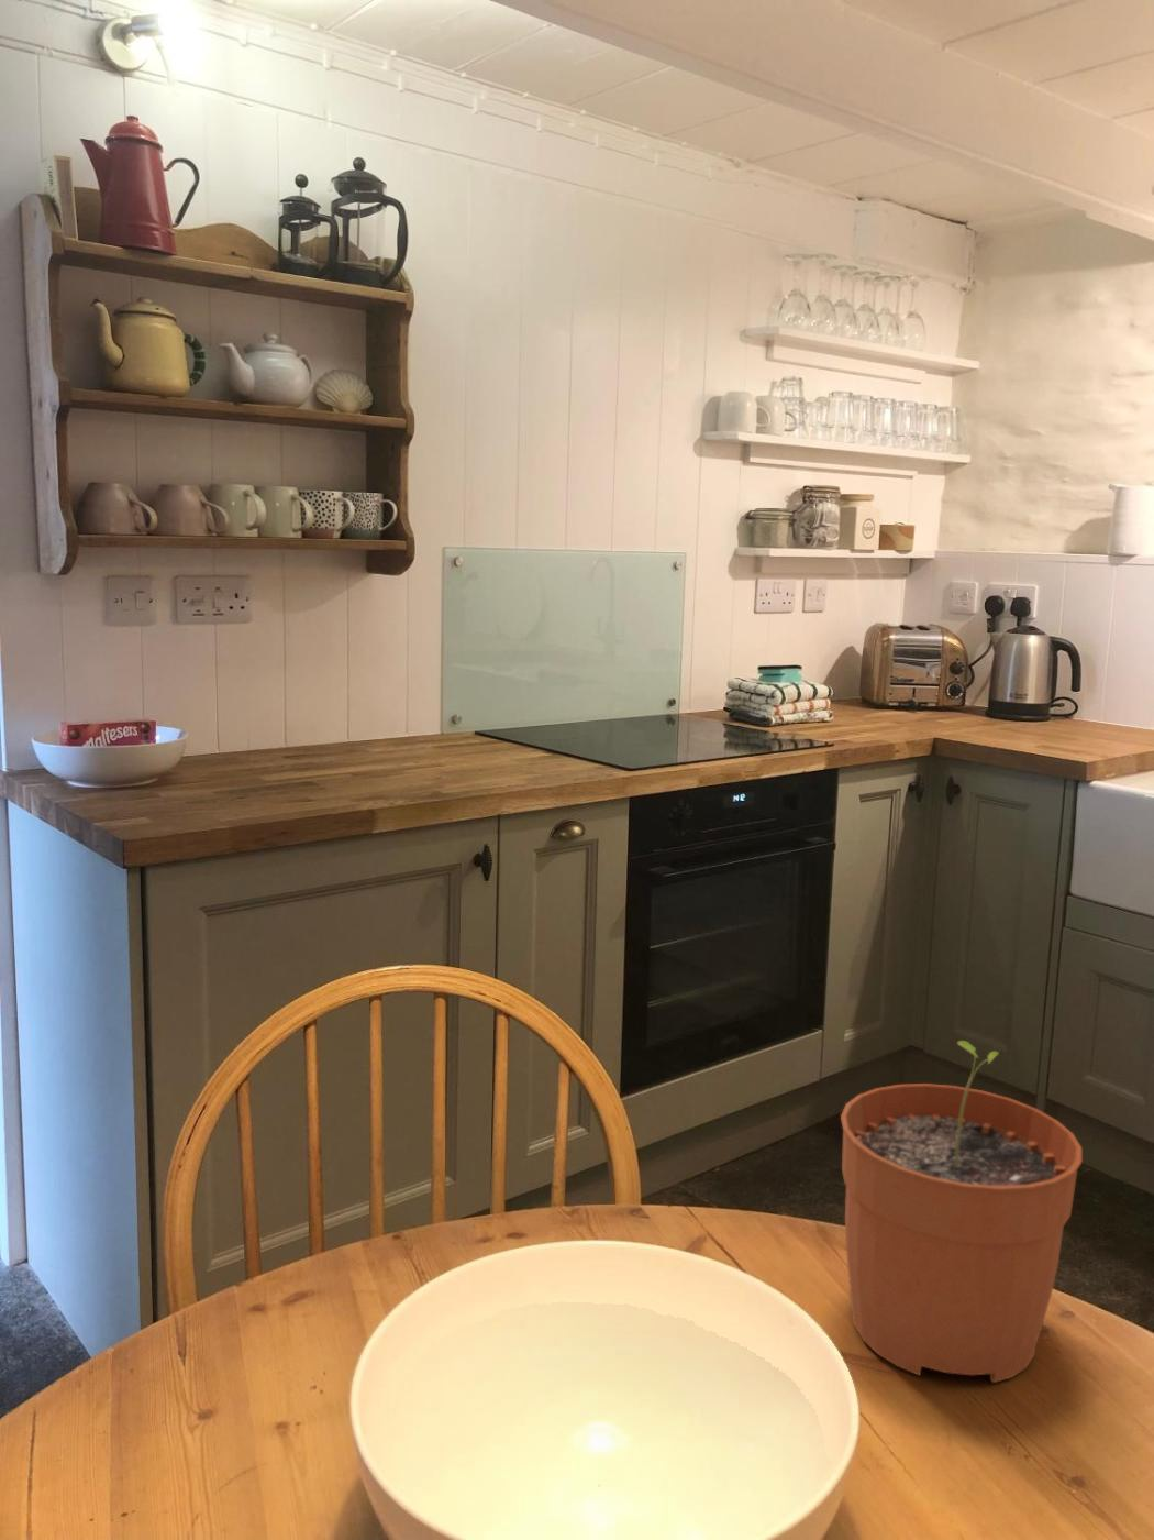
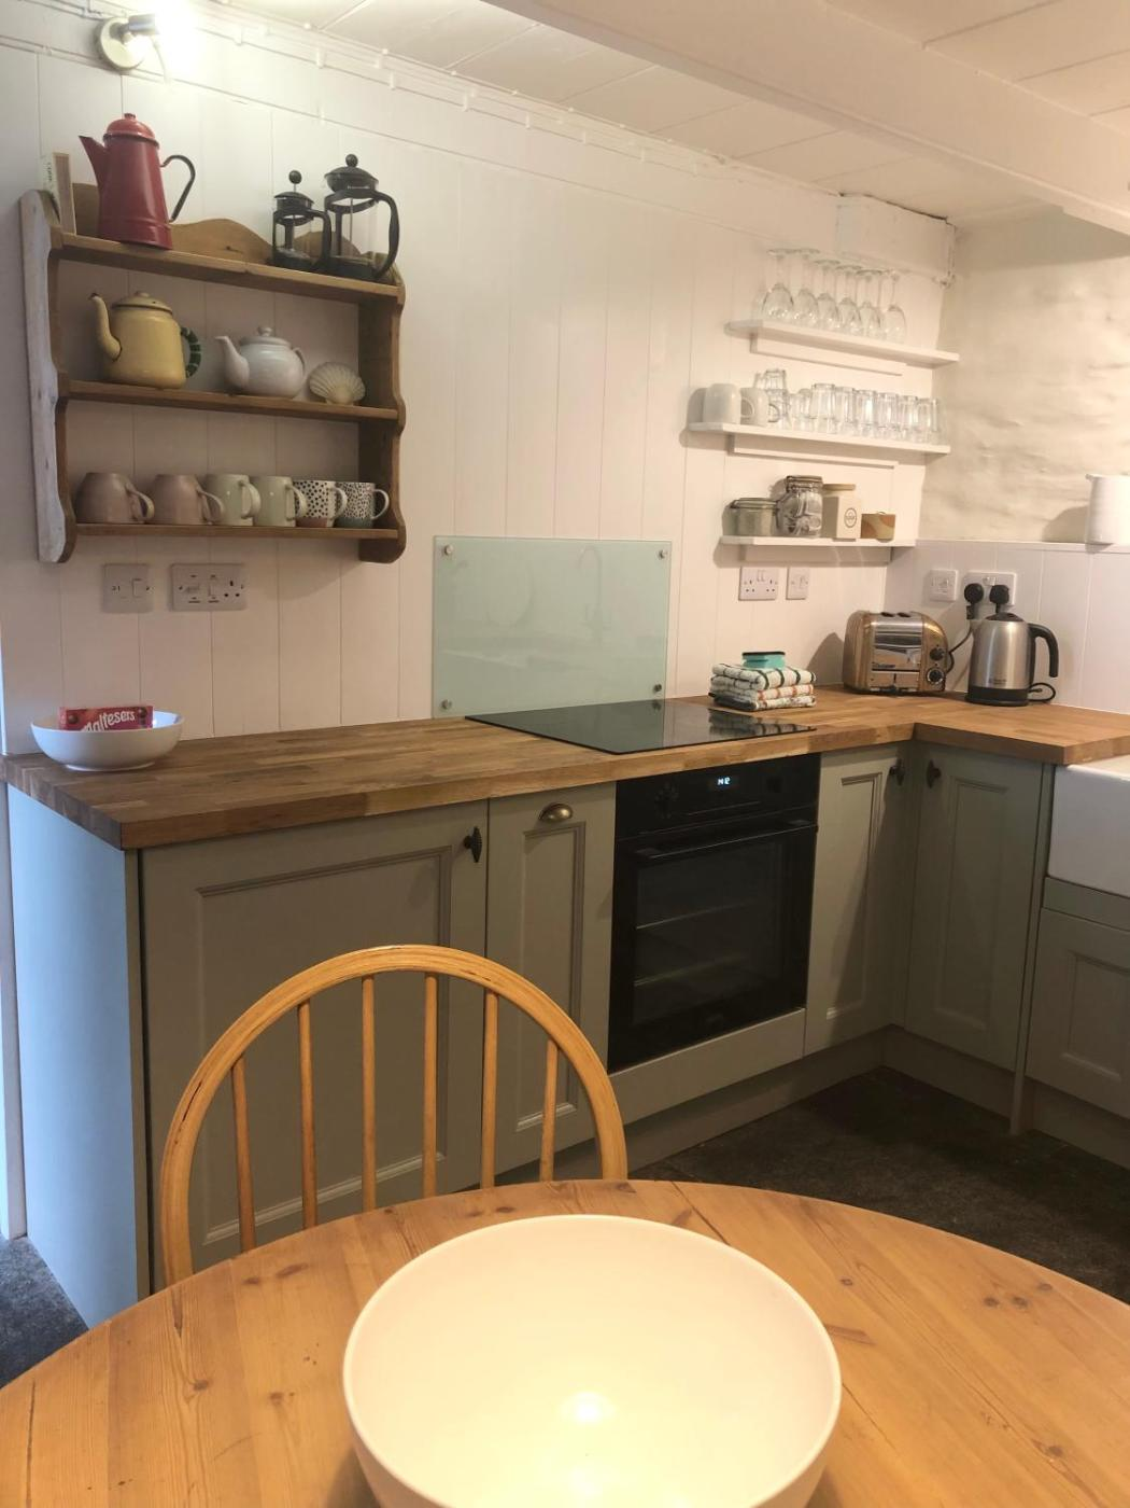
- plant pot (954, 1180)
